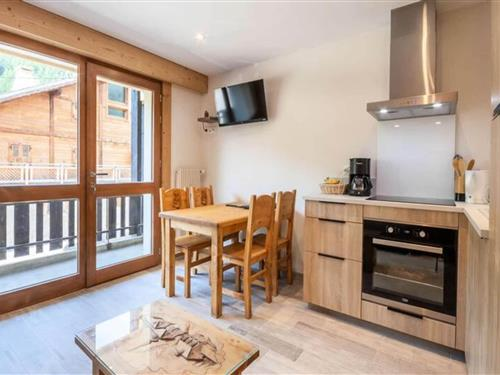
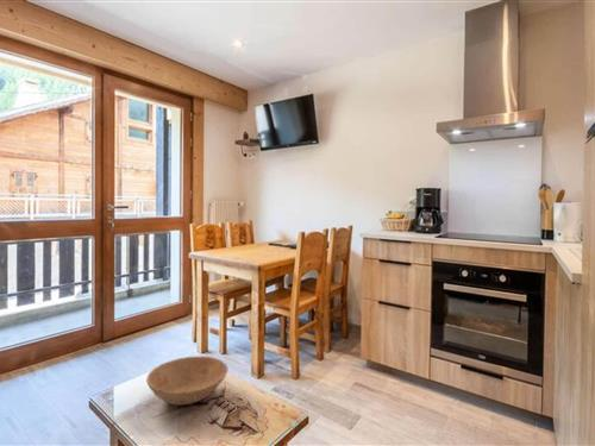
+ bowl (188, 383)
